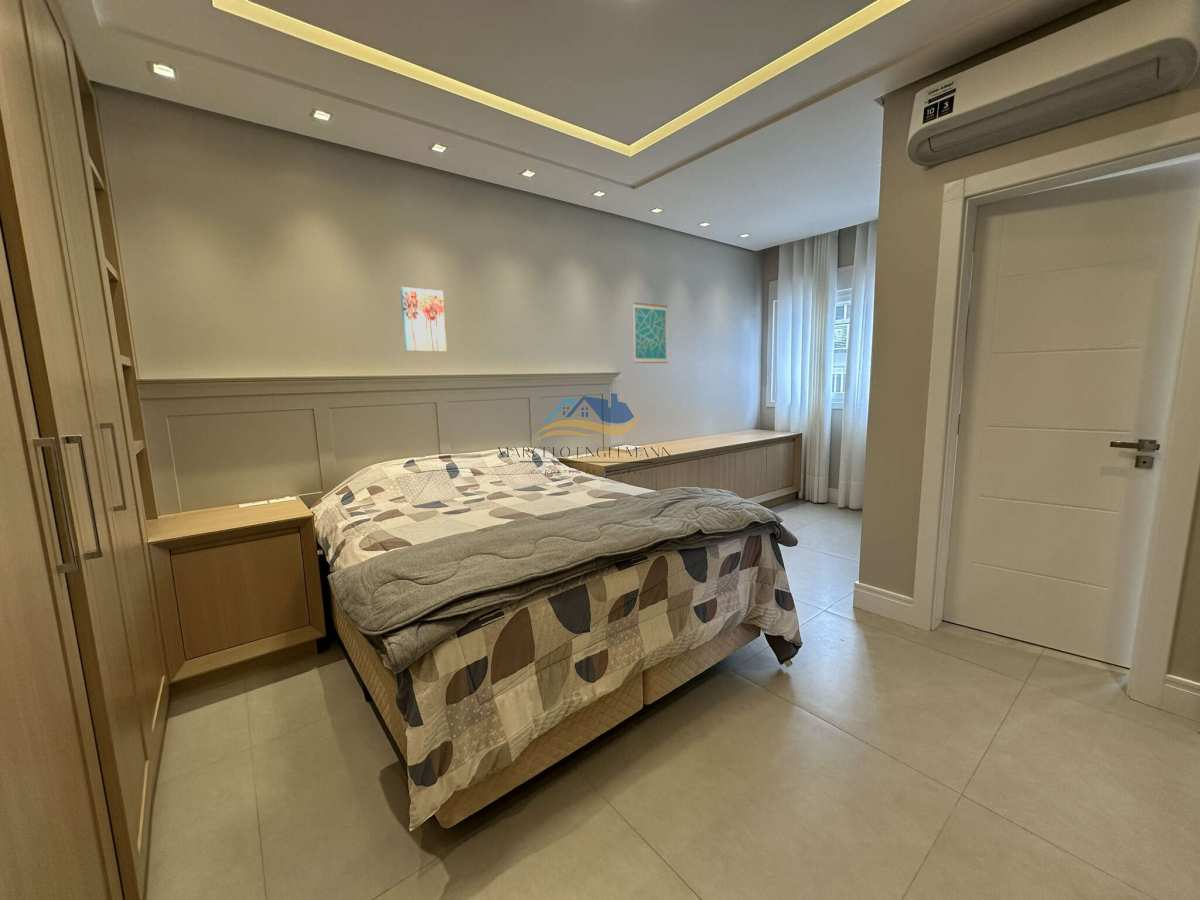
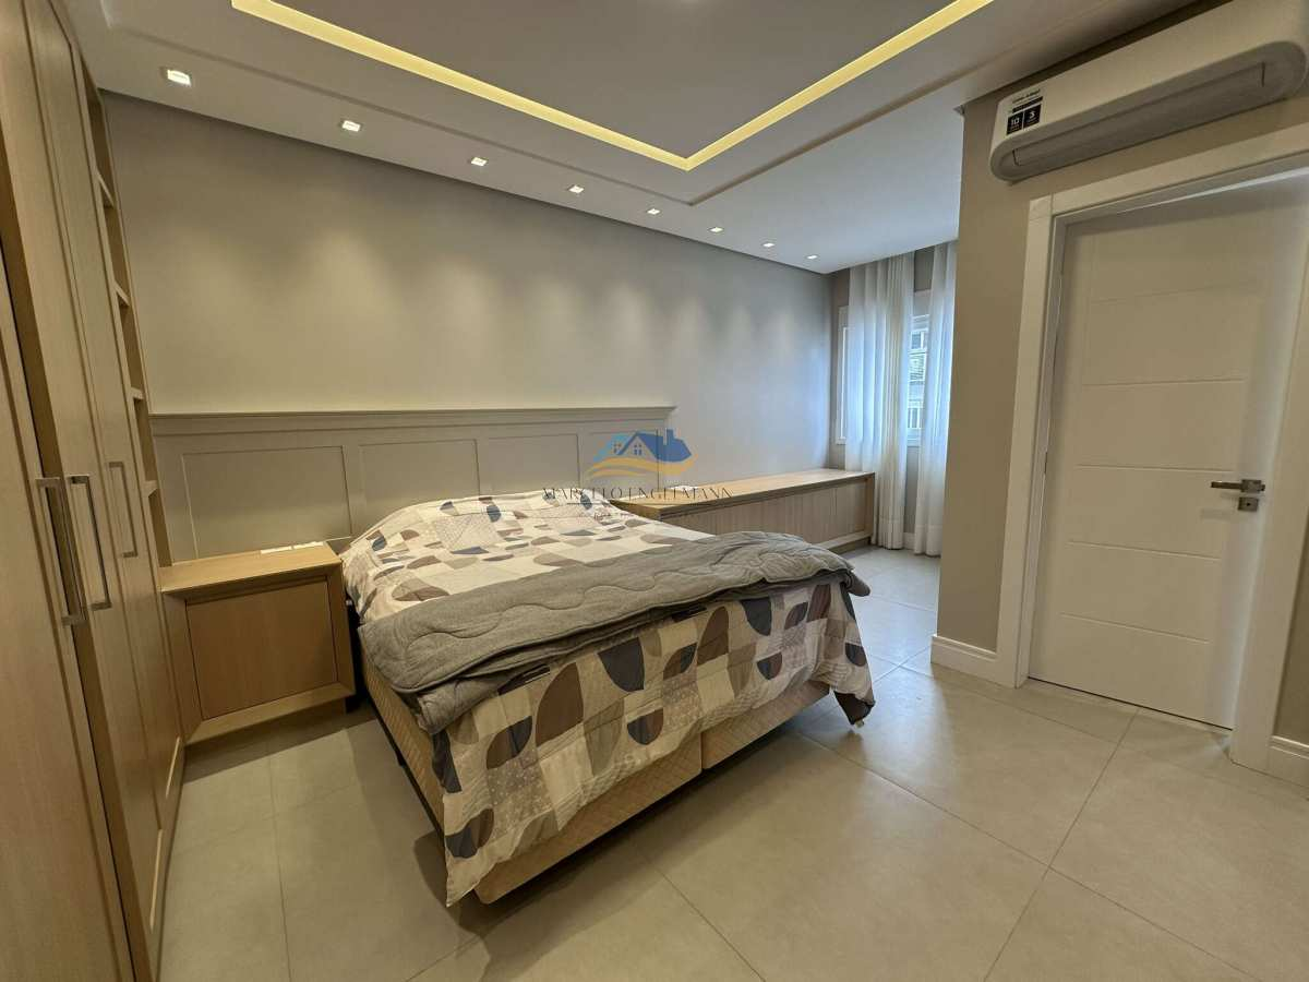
- wall art (424, 320)
- wall art (650, 333)
